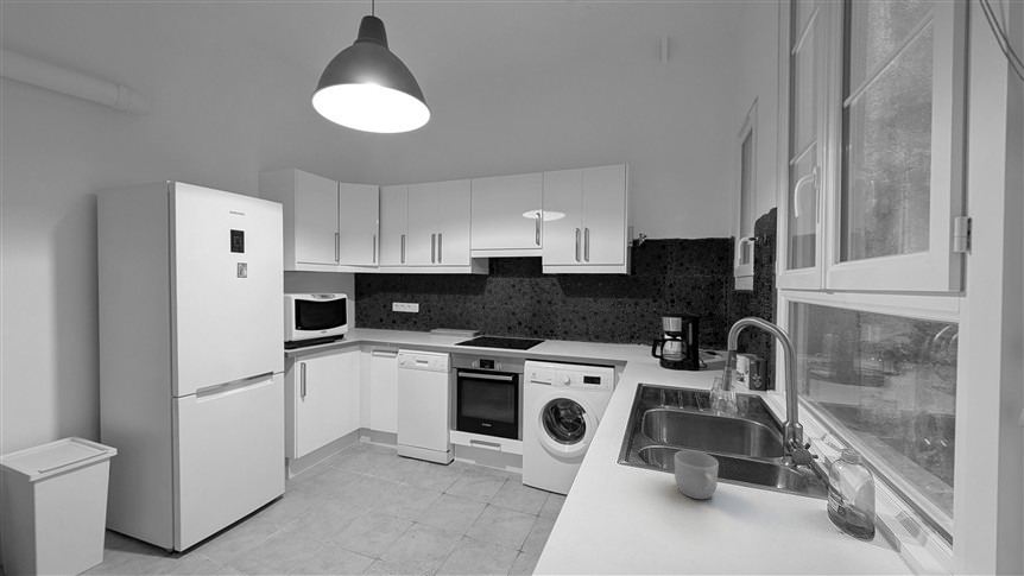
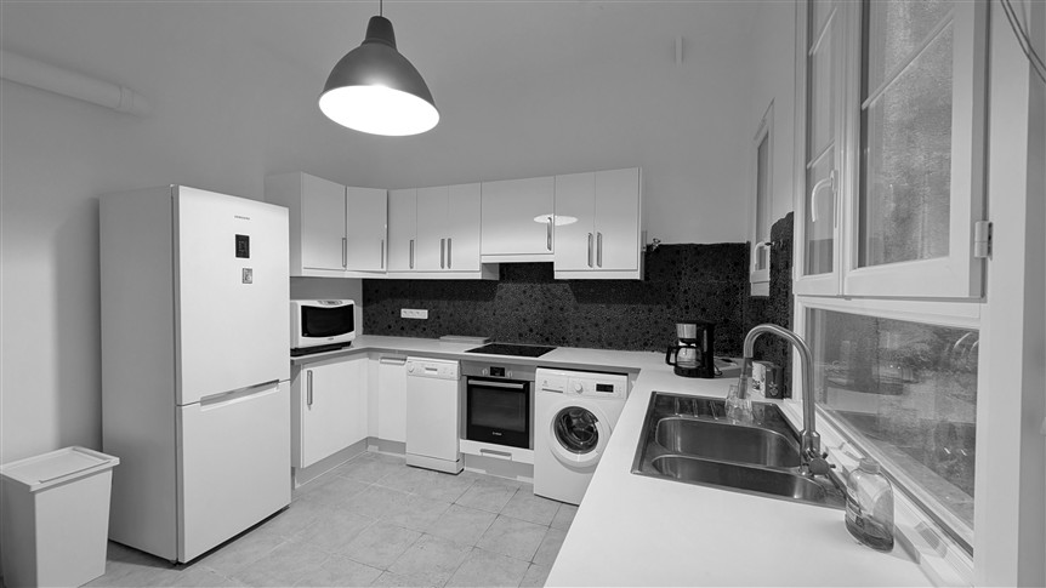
- mug (697, 477)
